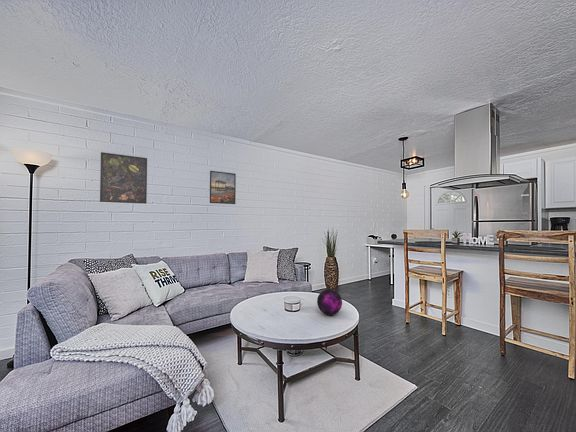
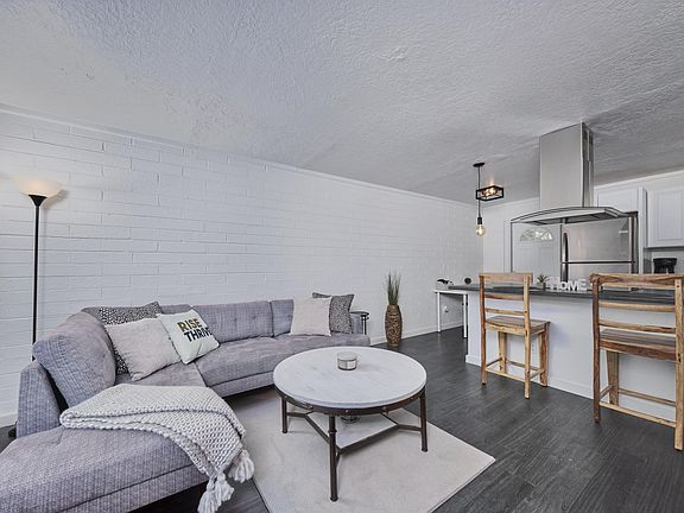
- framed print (124, 179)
- decorative orb (329, 301)
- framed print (223, 187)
